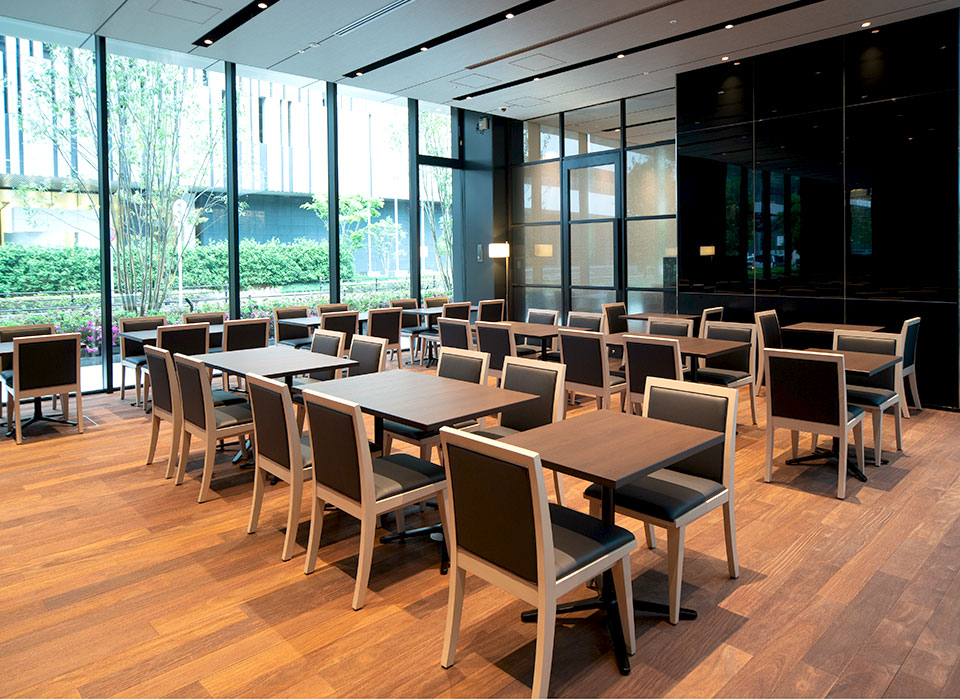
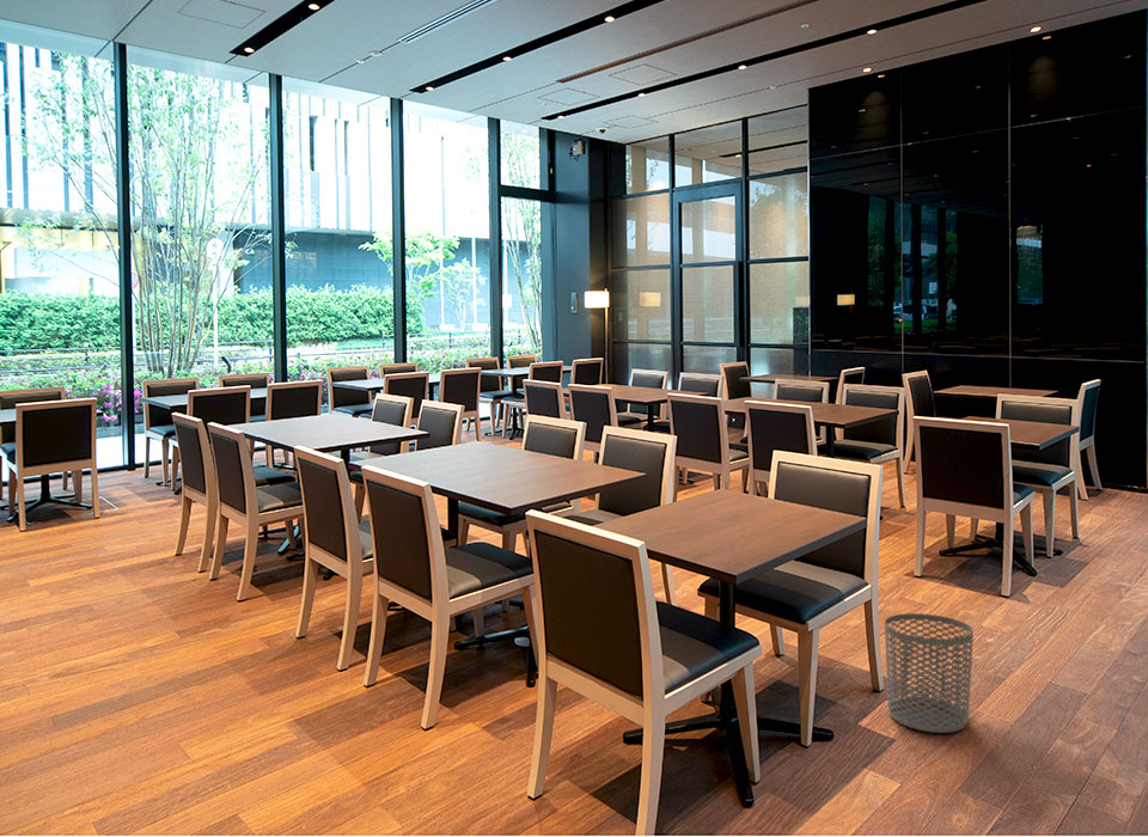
+ waste bin (927, 671)
